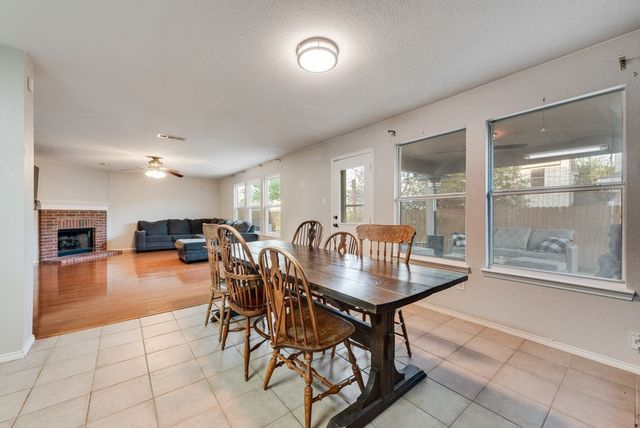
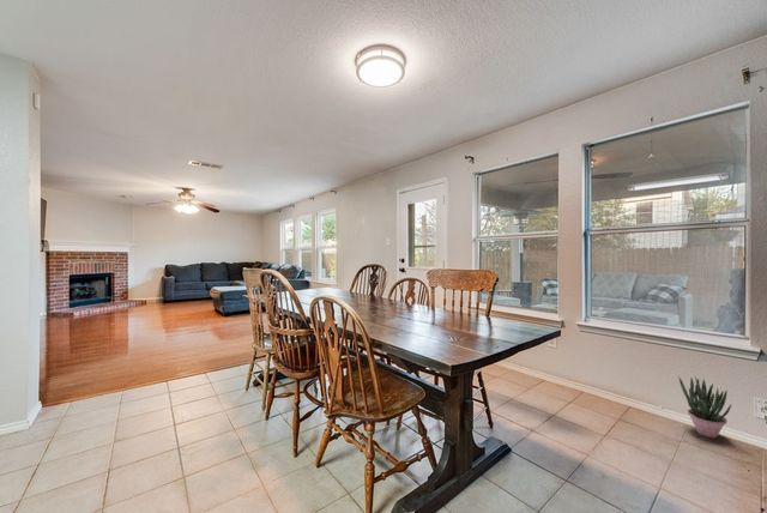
+ potted plant (703, 406)
